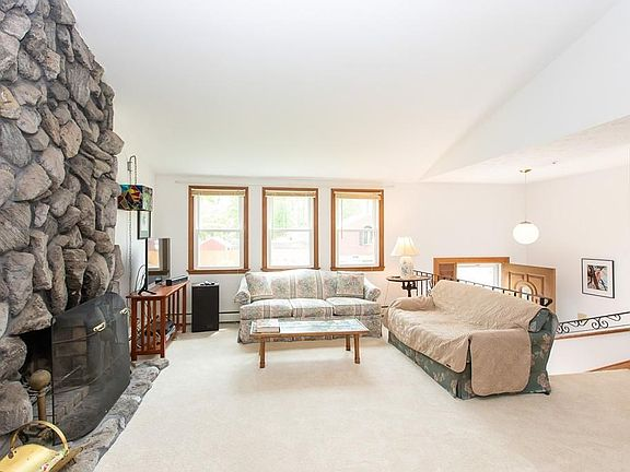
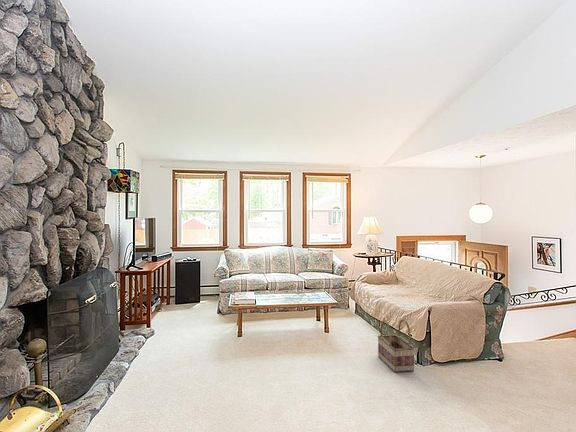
+ basket (395, 341)
